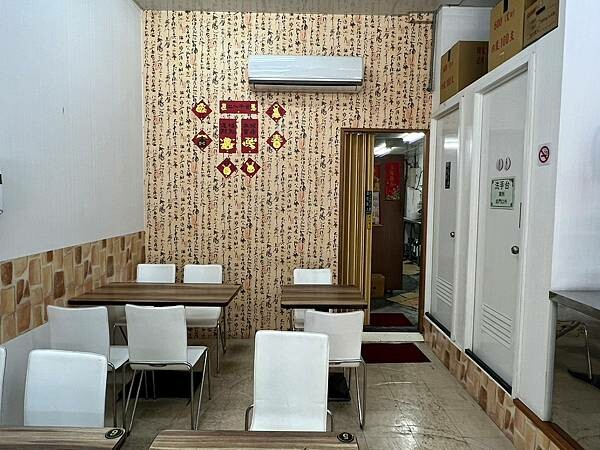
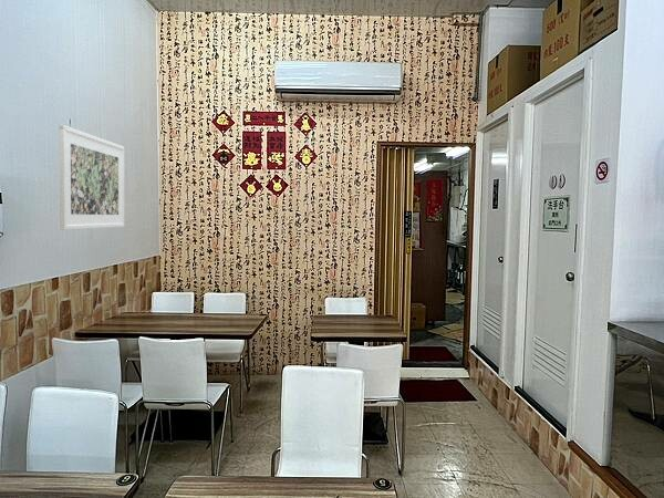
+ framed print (96, 183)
